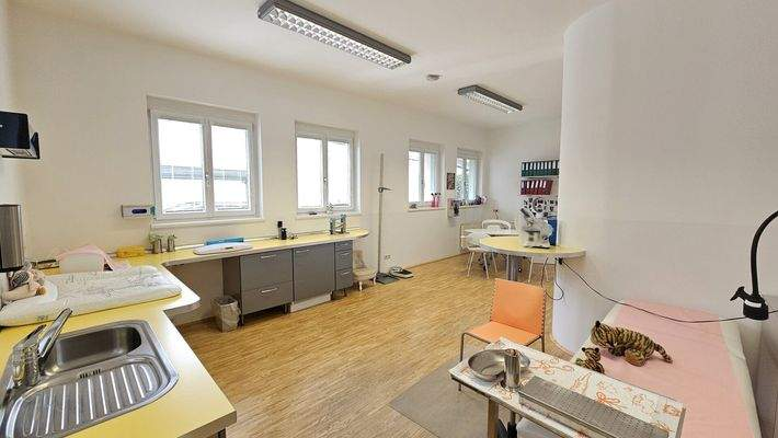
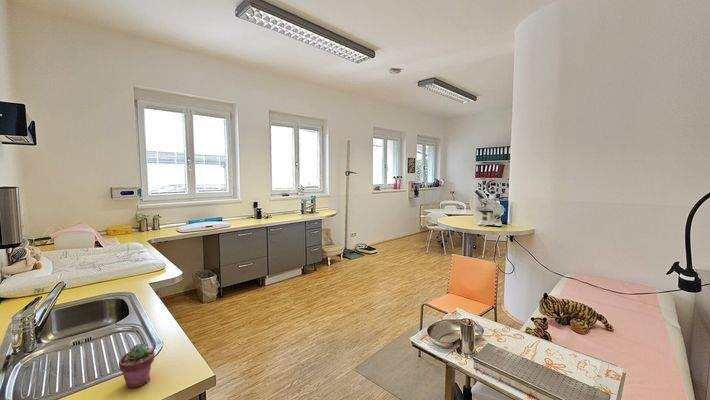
+ potted succulent (137, 363)
